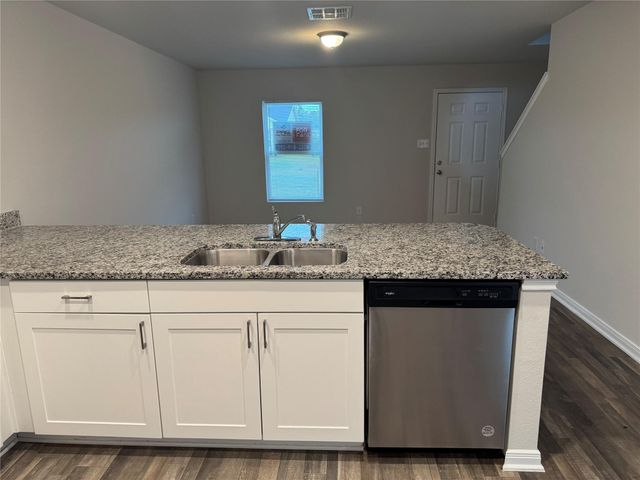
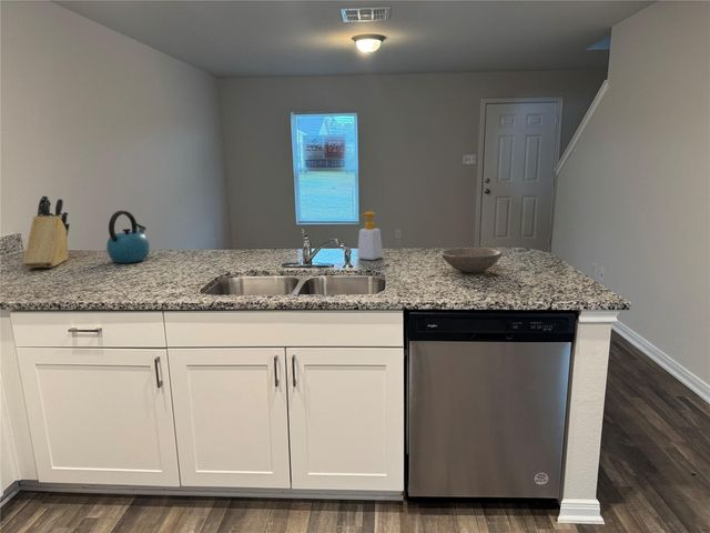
+ soap bottle (367, 235)
+ bowl (470, 261)
+ knife block (47, 230)
+ kettle (129, 235)
